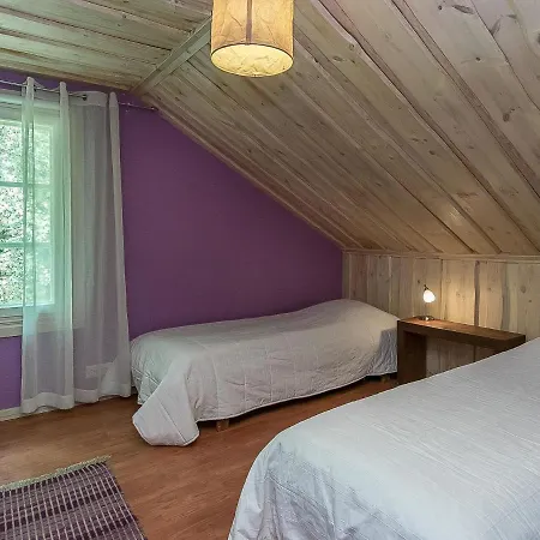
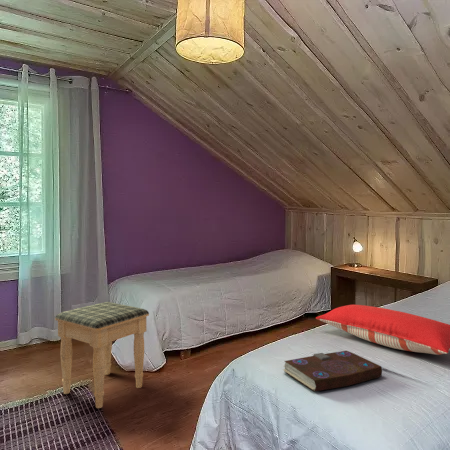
+ pillow (389, 327)
+ footstool (103, 349)
+ book (331, 368)
